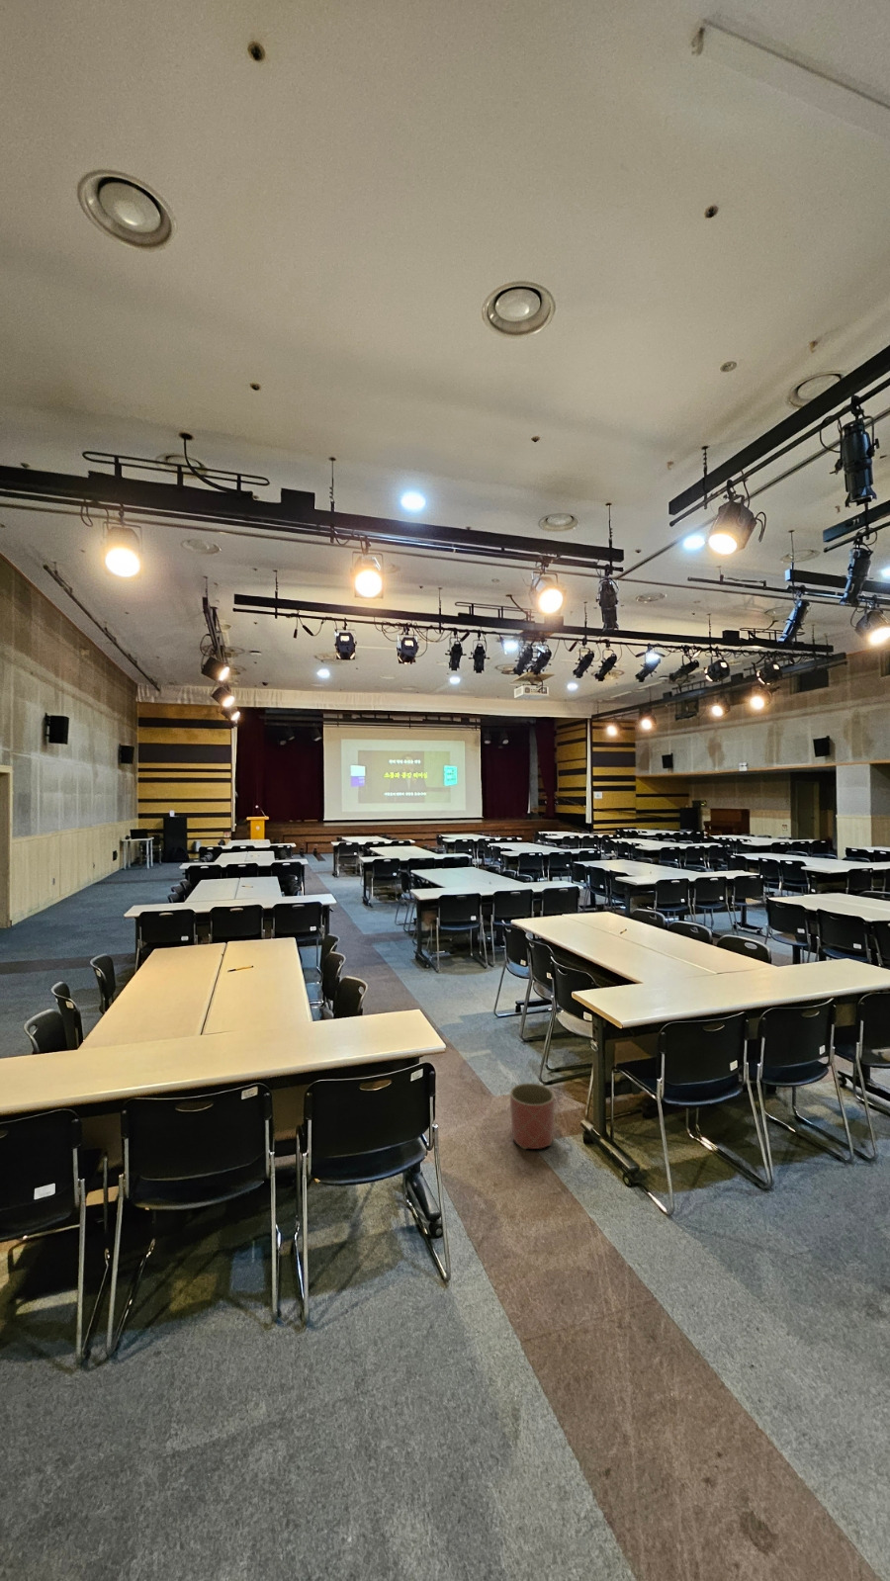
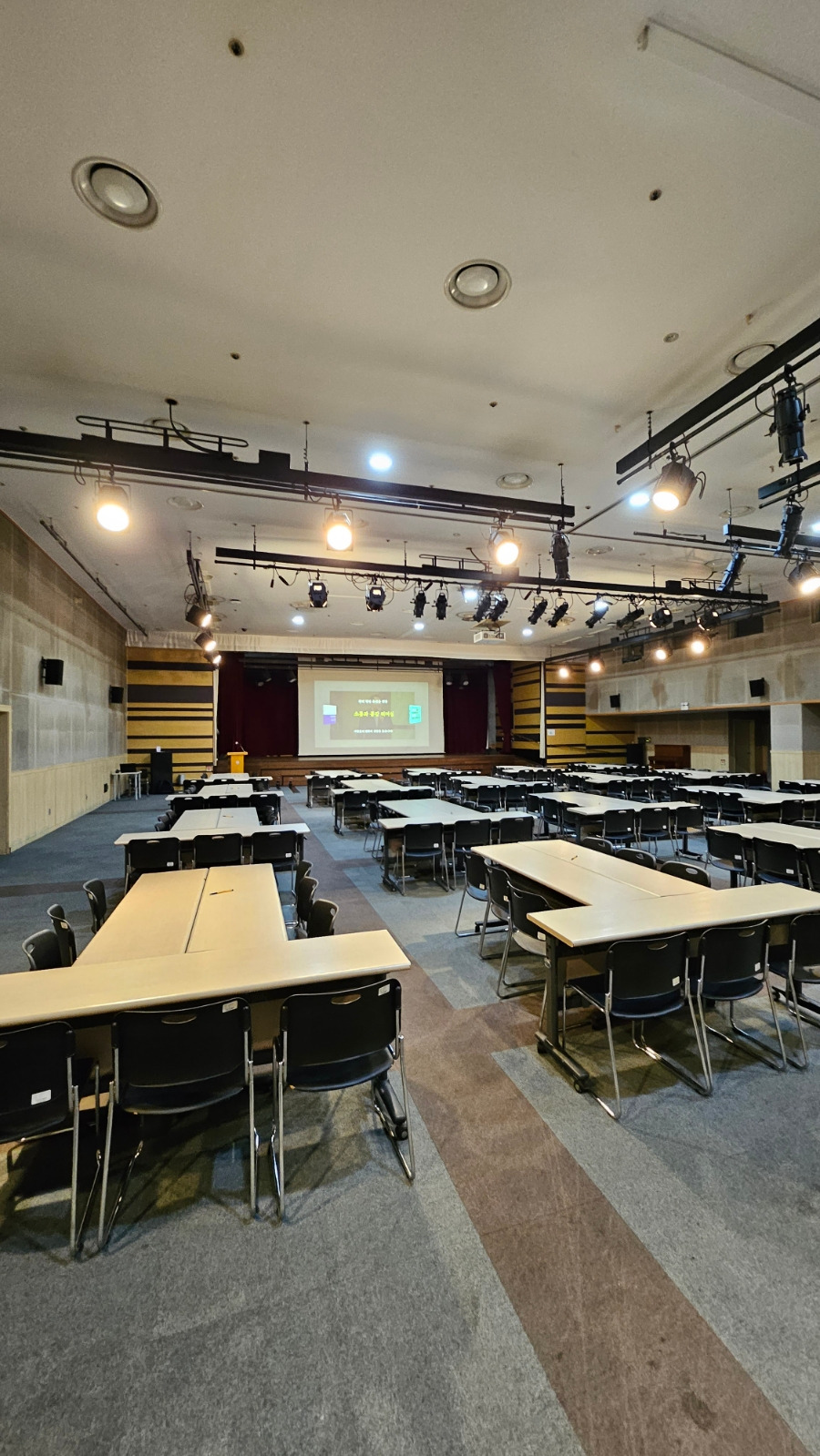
- planter (532, 1116)
